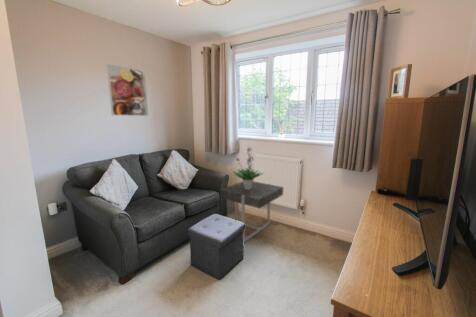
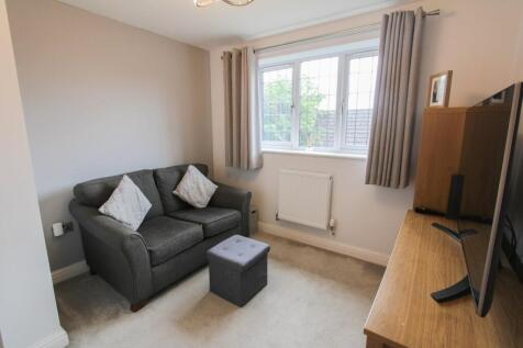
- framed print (129, 92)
- potted plant (248, 167)
- side table (252, 206)
